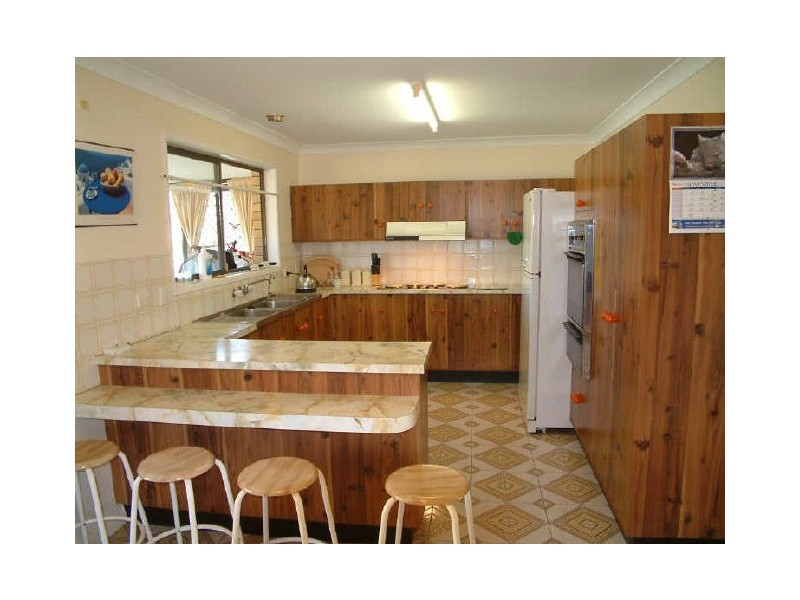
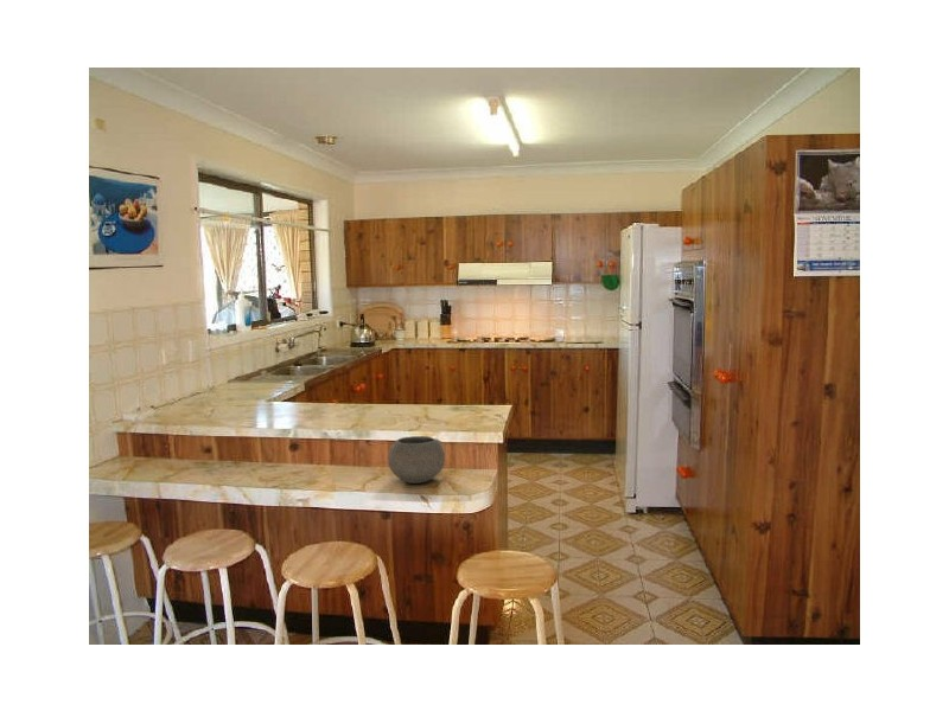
+ bowl (416, 460)
